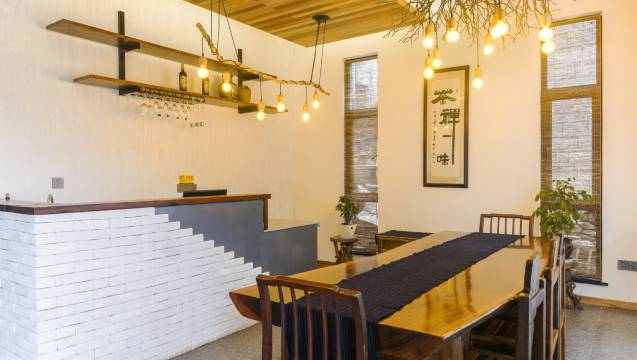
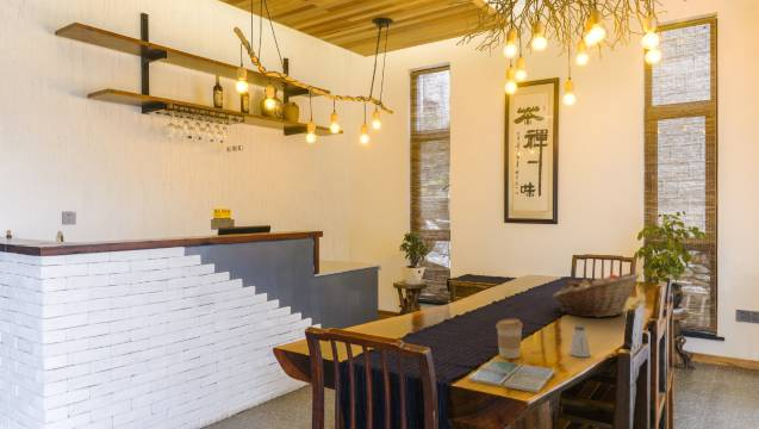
+ saltshaker (579, 340)
+ drink coaster (512, 374)
+ fruit basket (596, 291)
+ coffee cup (509, 337)
